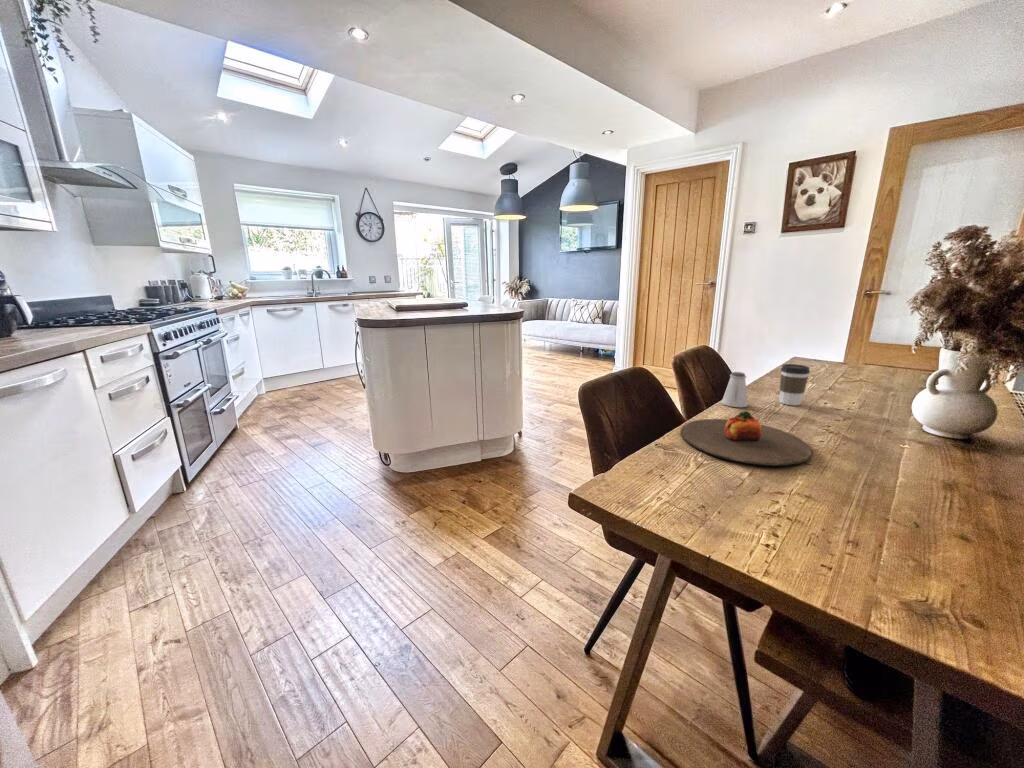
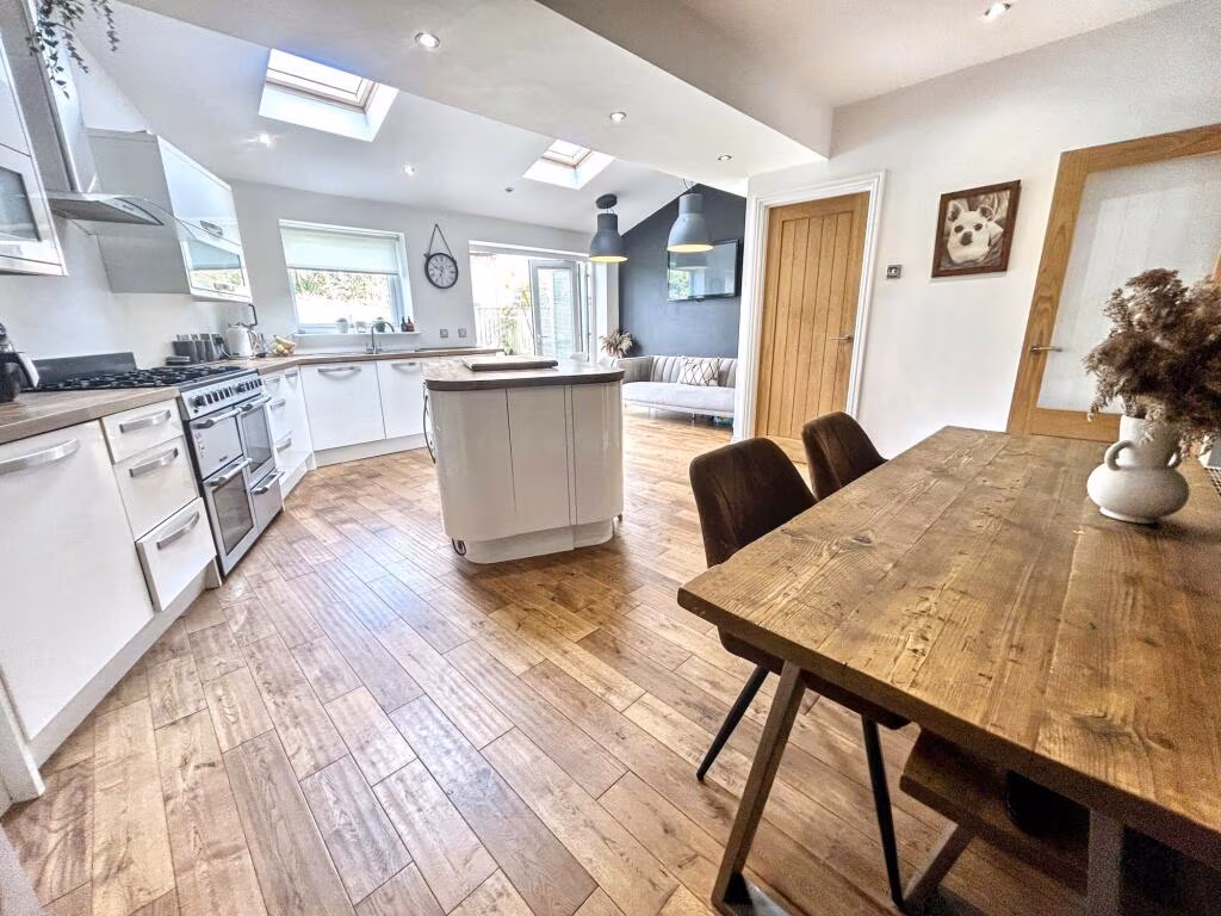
- saltshaker (736, 388)
- coffee cup (792, 384)
- plate (743, 426)
